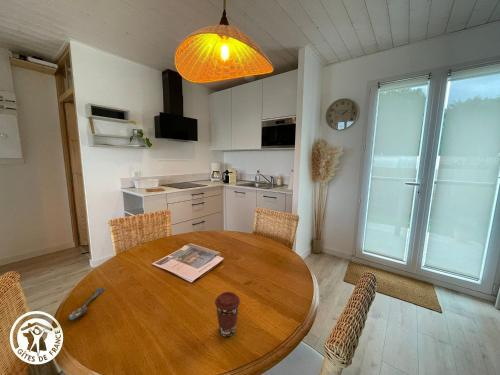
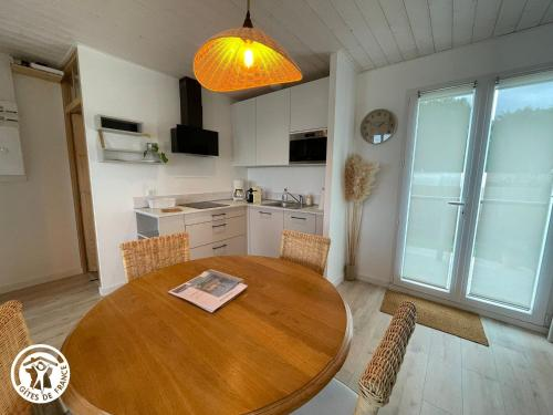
- coffee cup (227, 314)
- spoon (89, 301)
